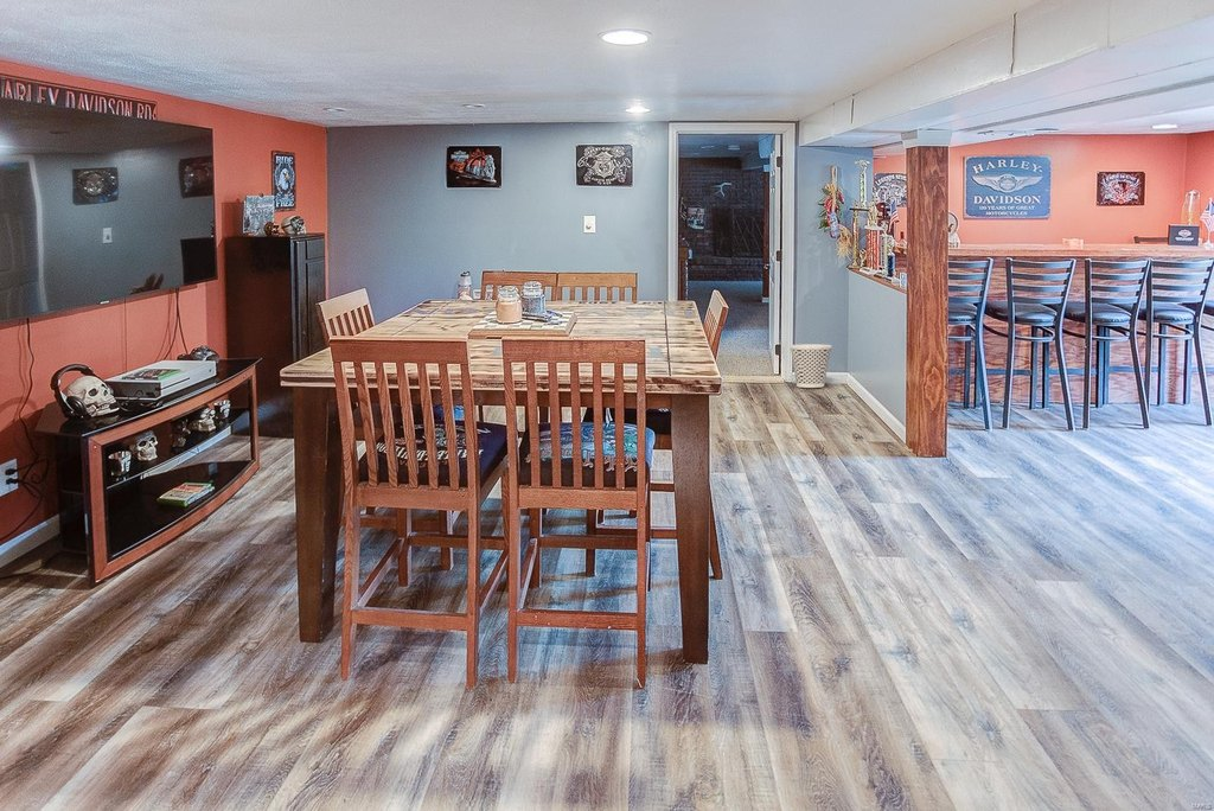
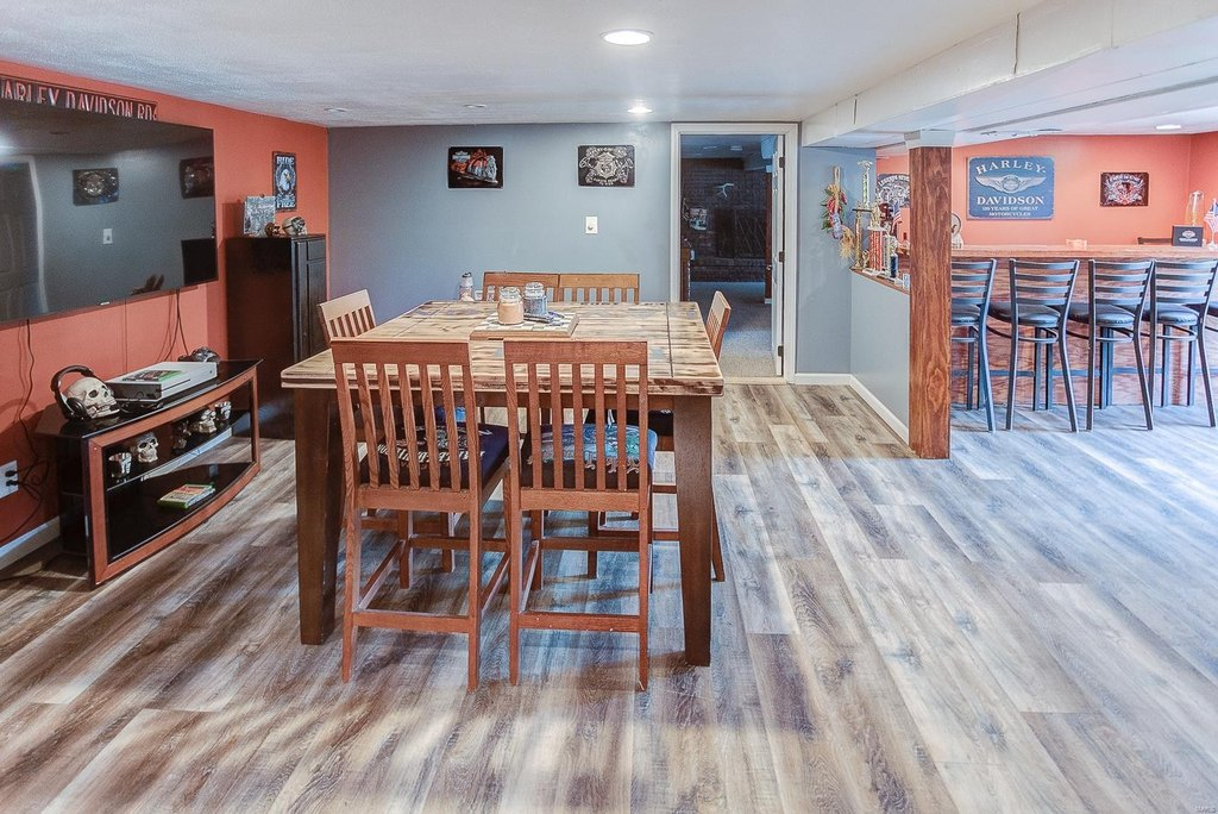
- wastebasket (810, 365)
